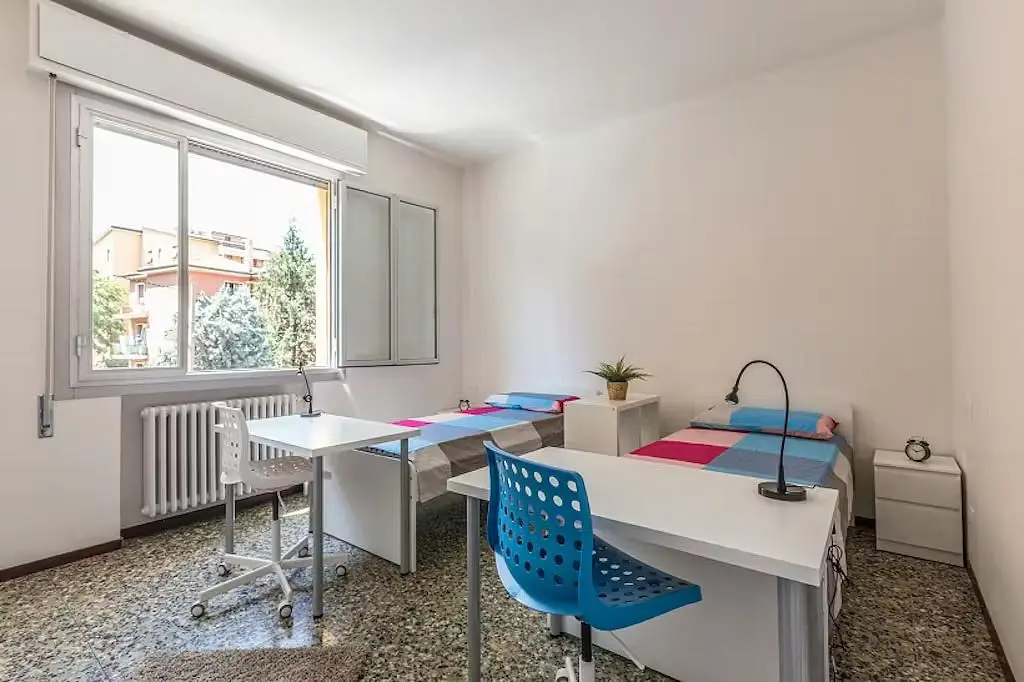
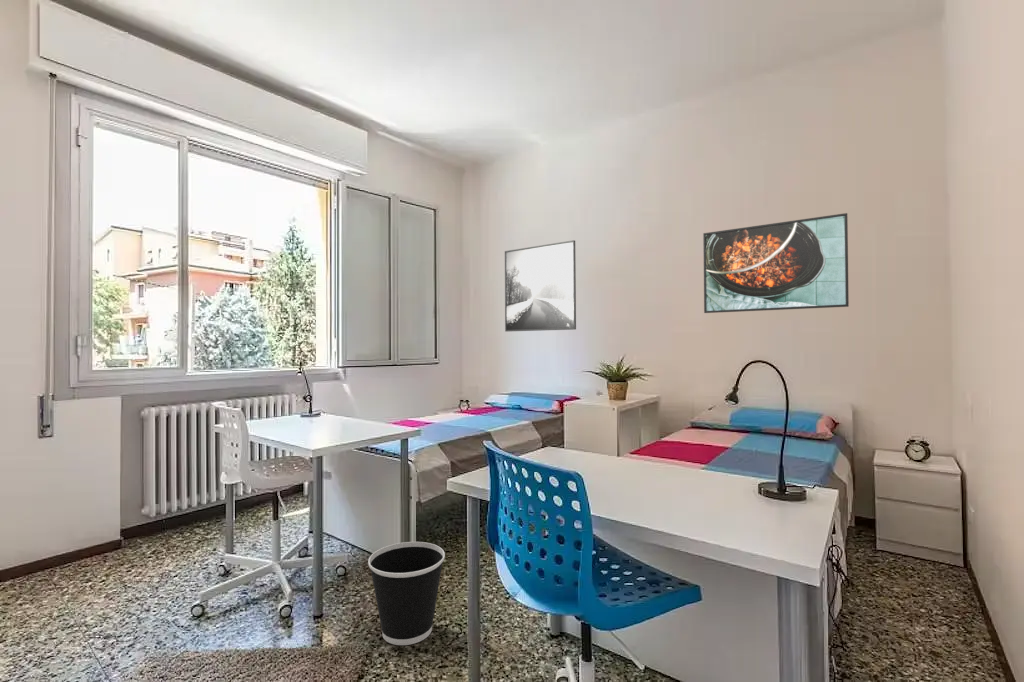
+ wastebasket (407, 593)
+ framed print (770, 267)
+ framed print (538, 288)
